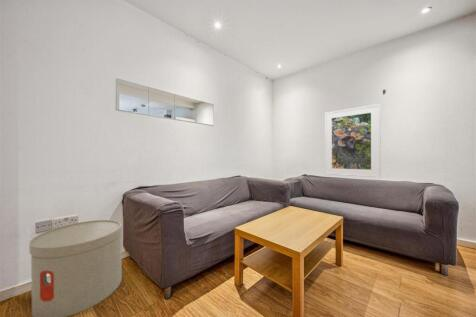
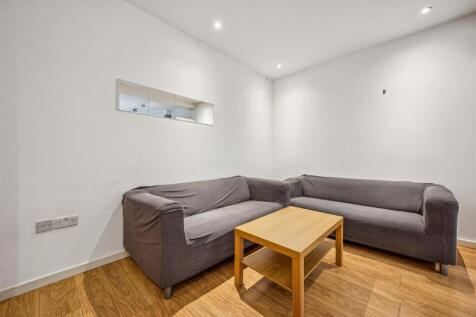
- side table (81, 260)
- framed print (350, 142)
